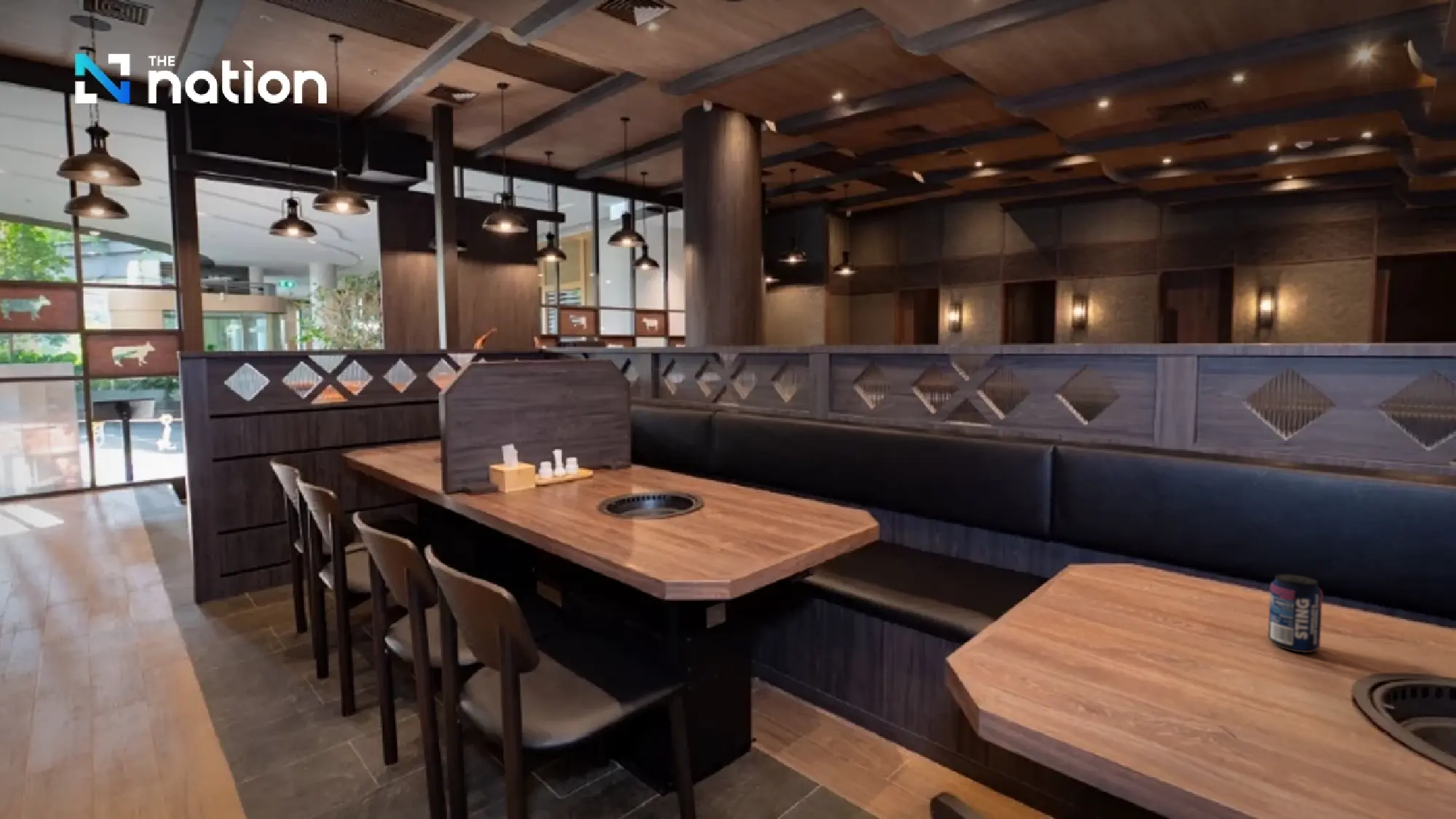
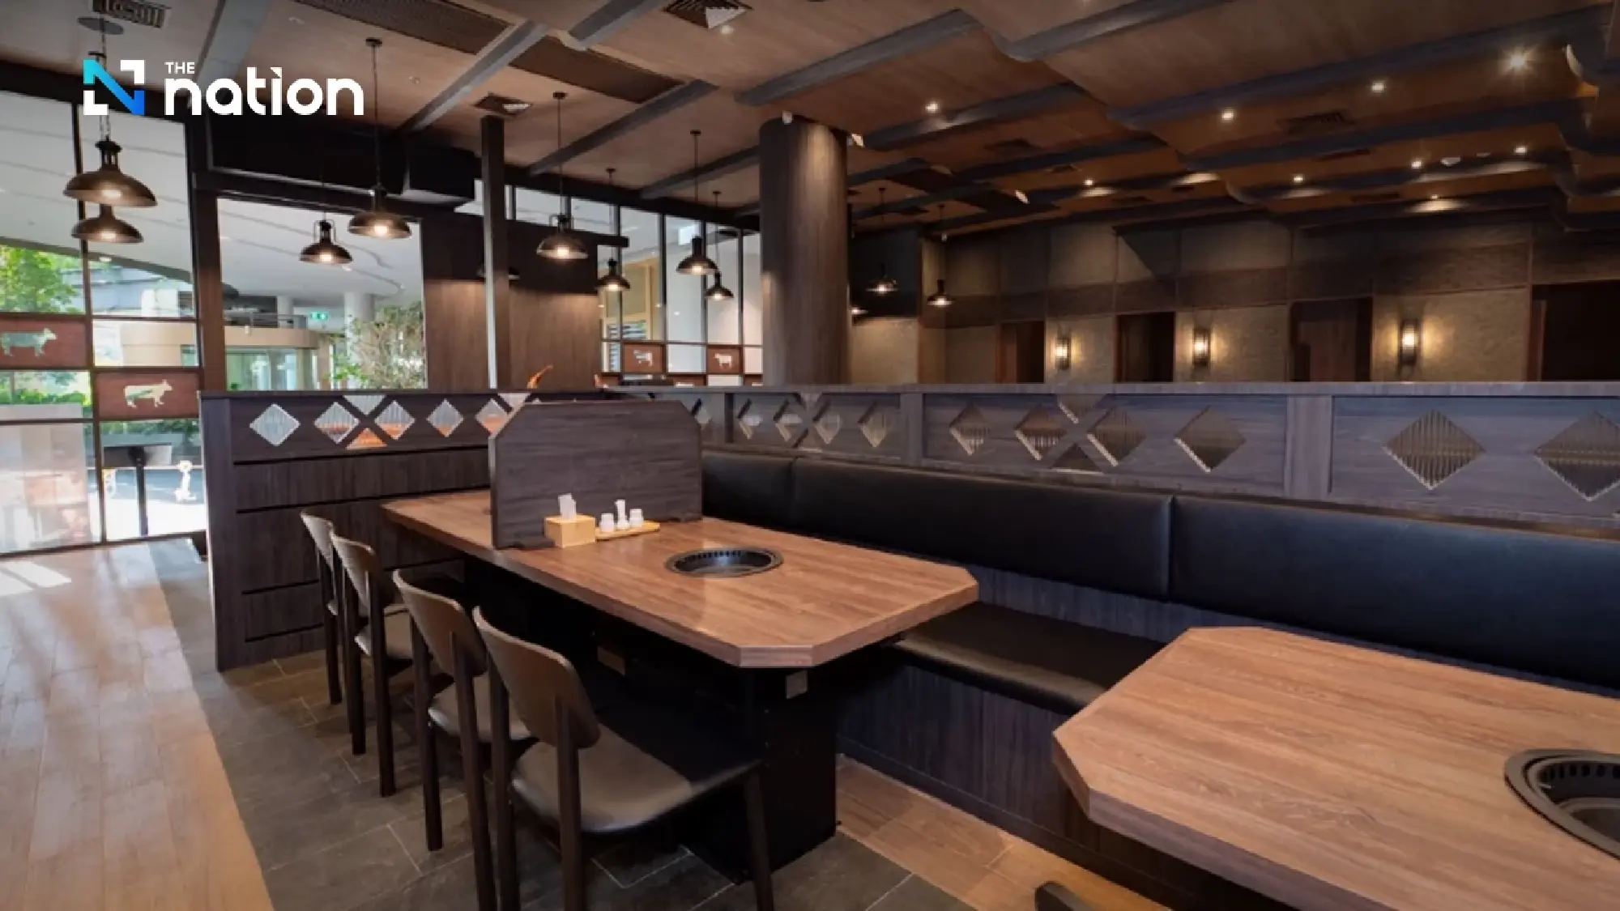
- beverage can (1294, 612)
